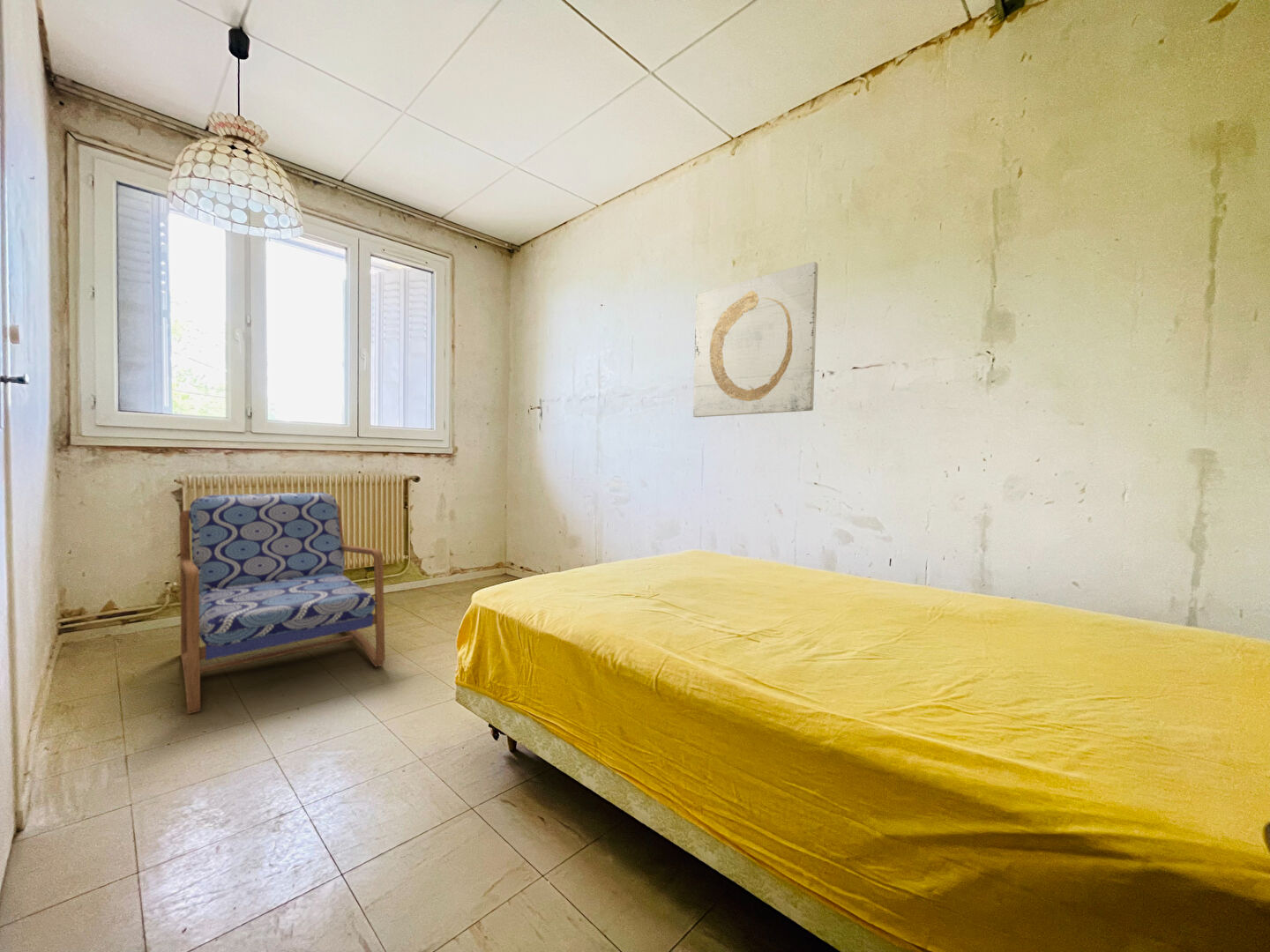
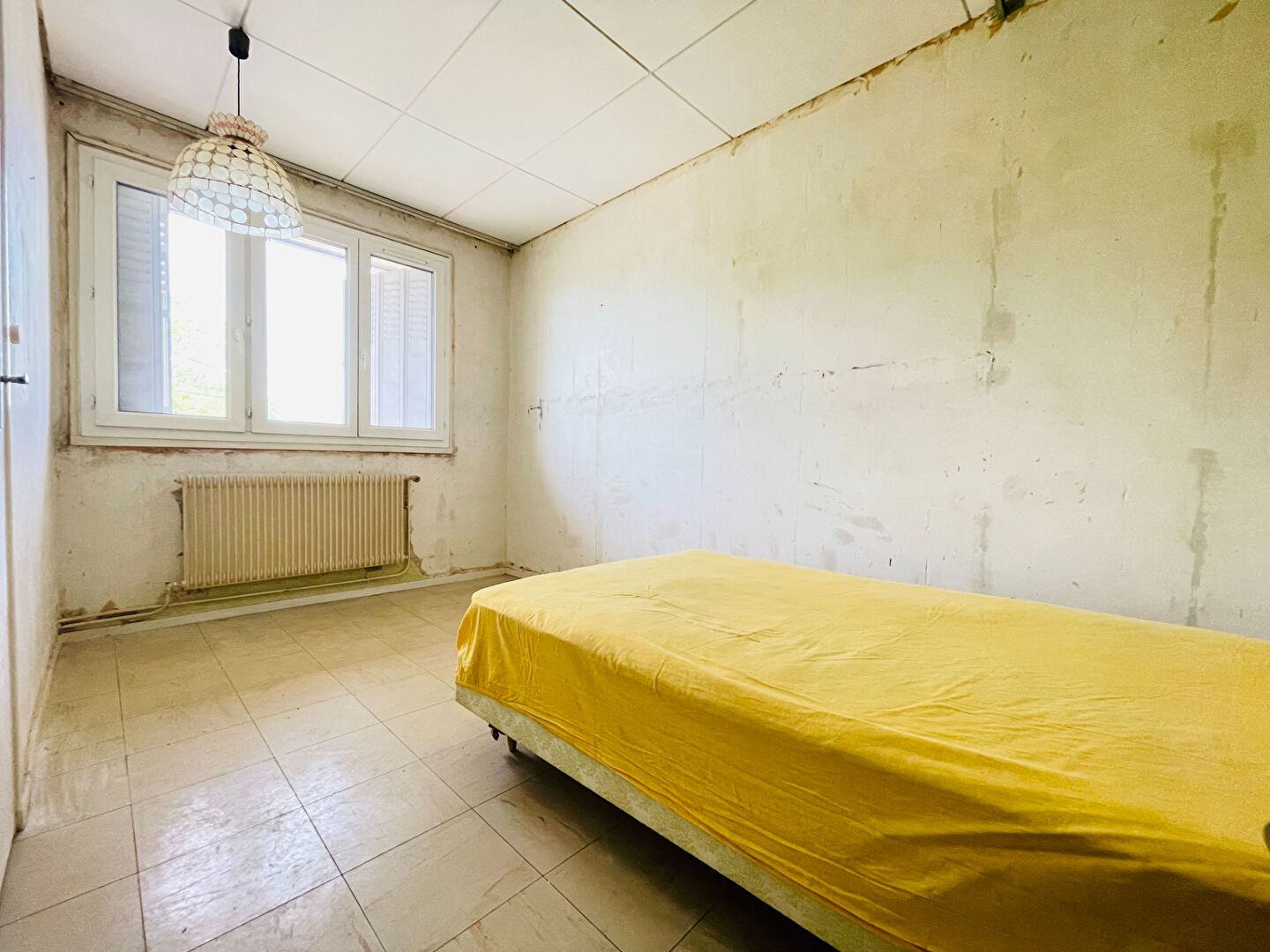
- armchair (280, 579)
- wall art (750, 347)
